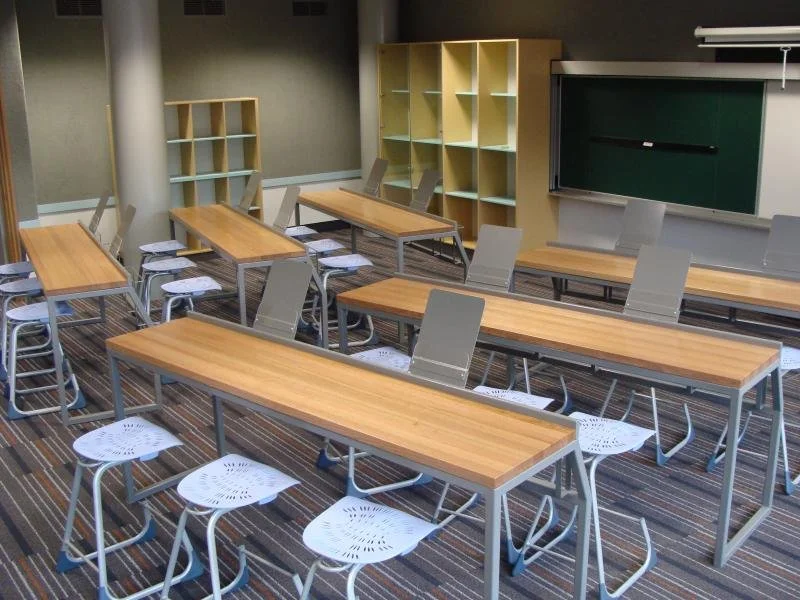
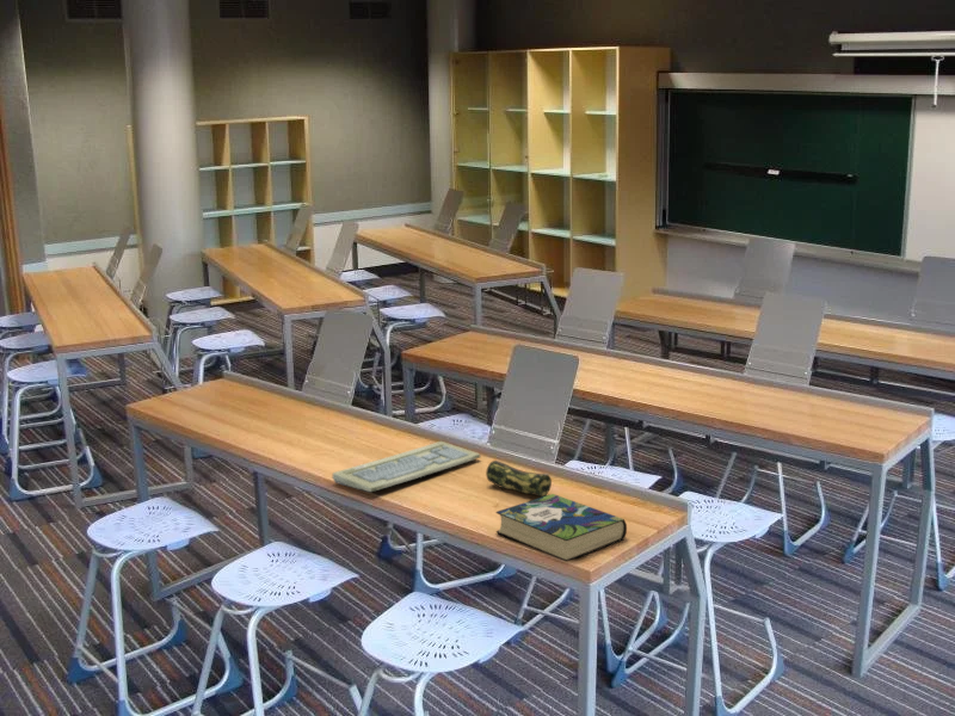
+ keyboard (408, 465)
+ pencil case (519, 479)
+ book (560, 525)
